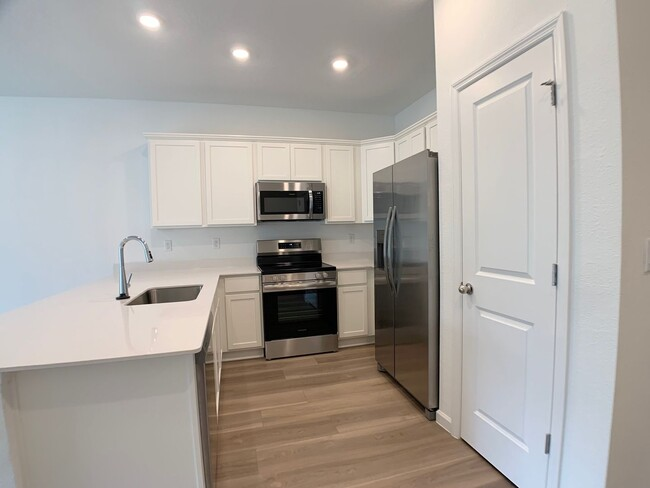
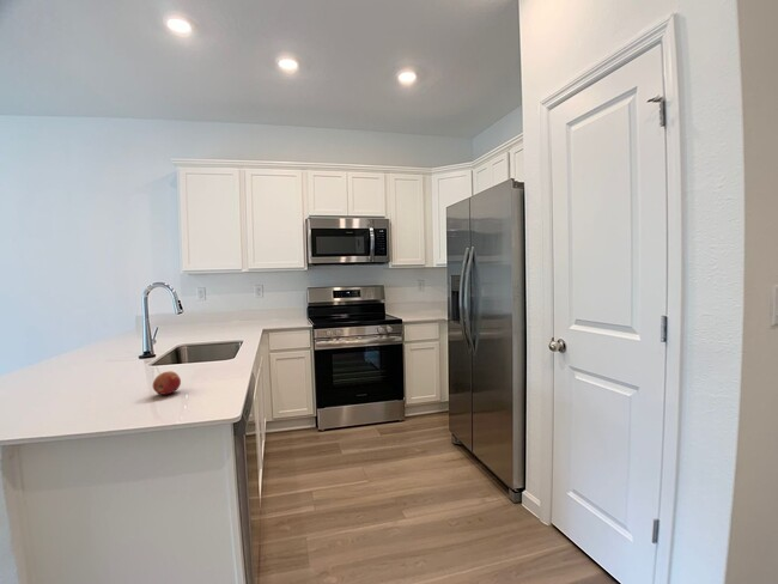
+ apple (166, 382)
